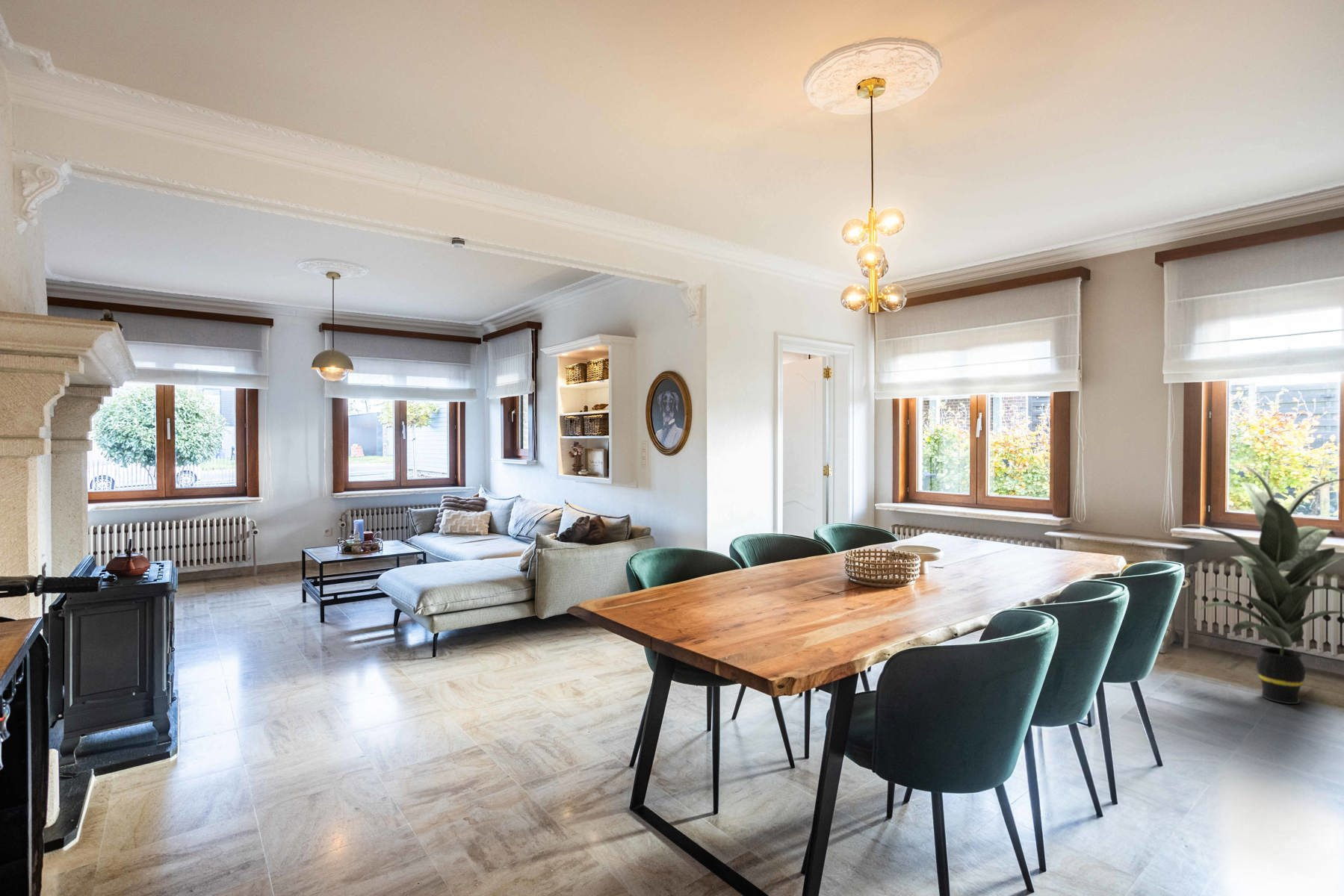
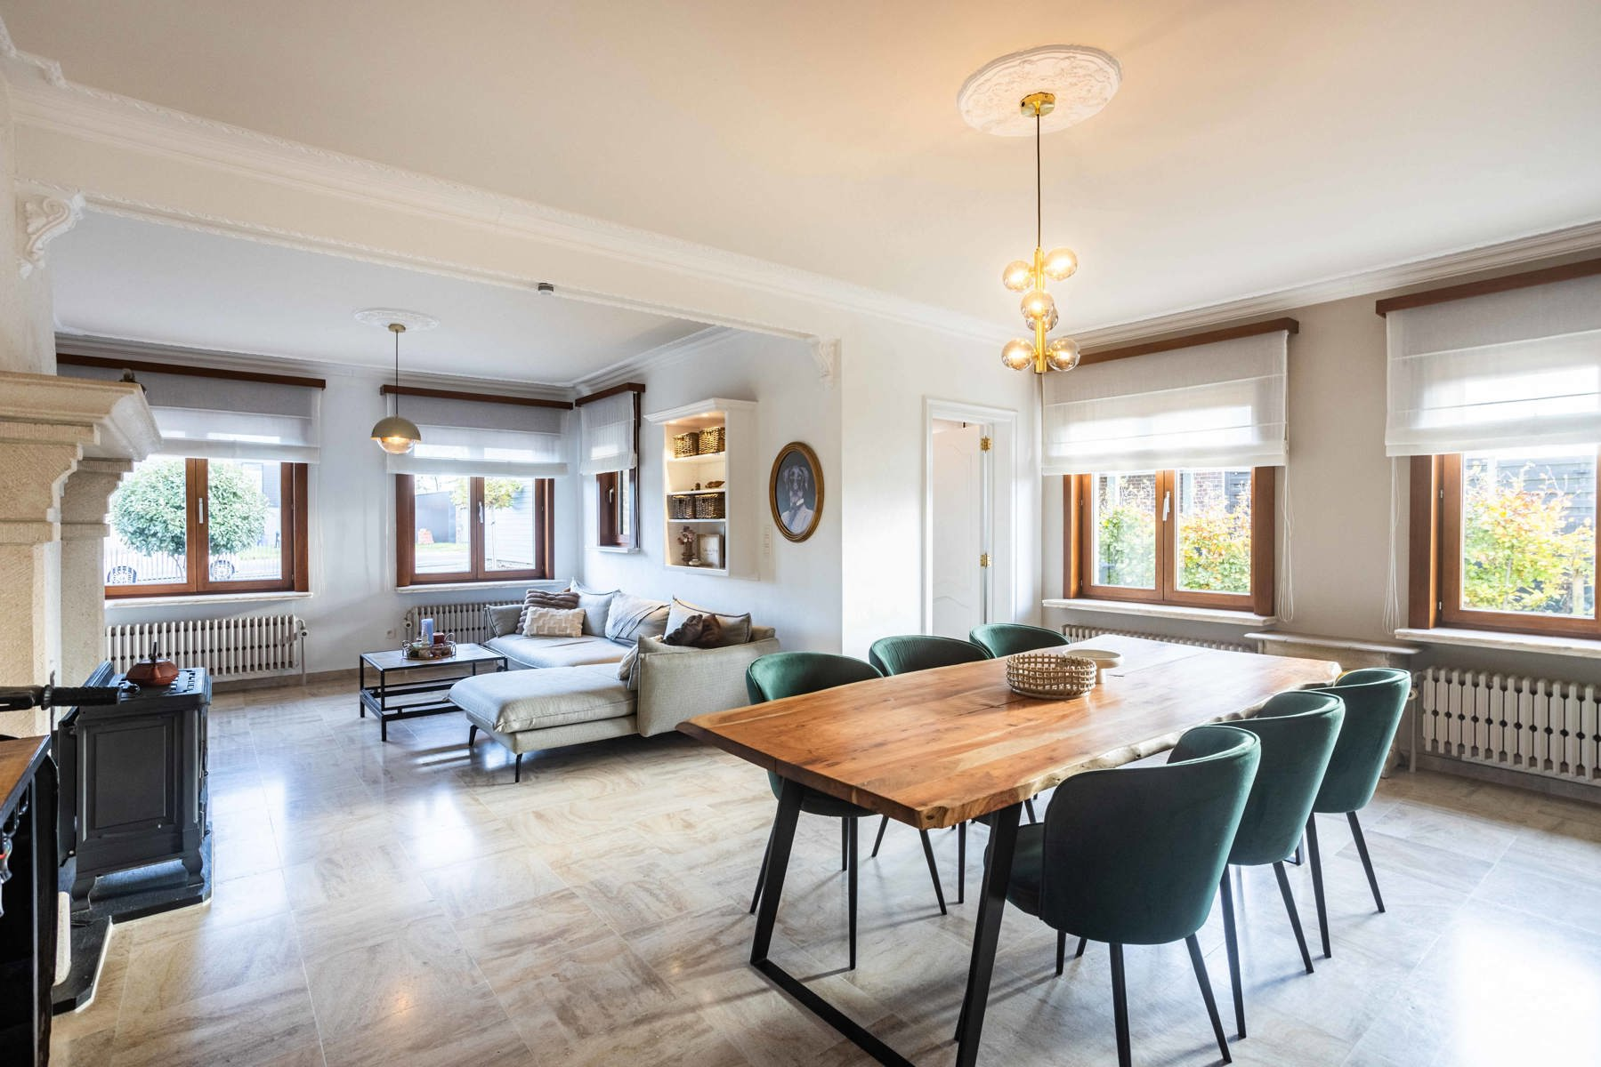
- indoor plant (1271, 580)
